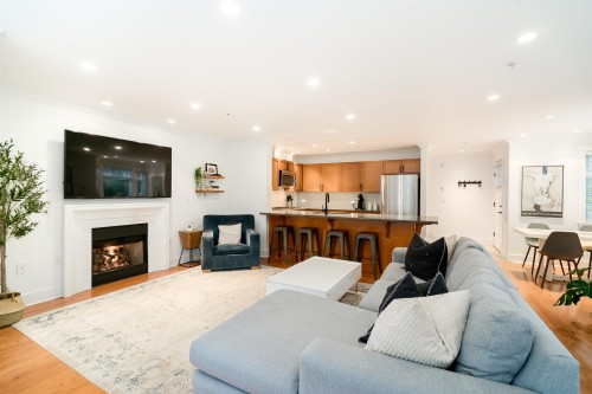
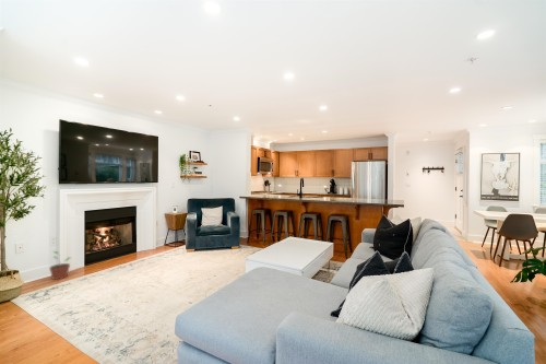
+ potted plant (60, 263)
